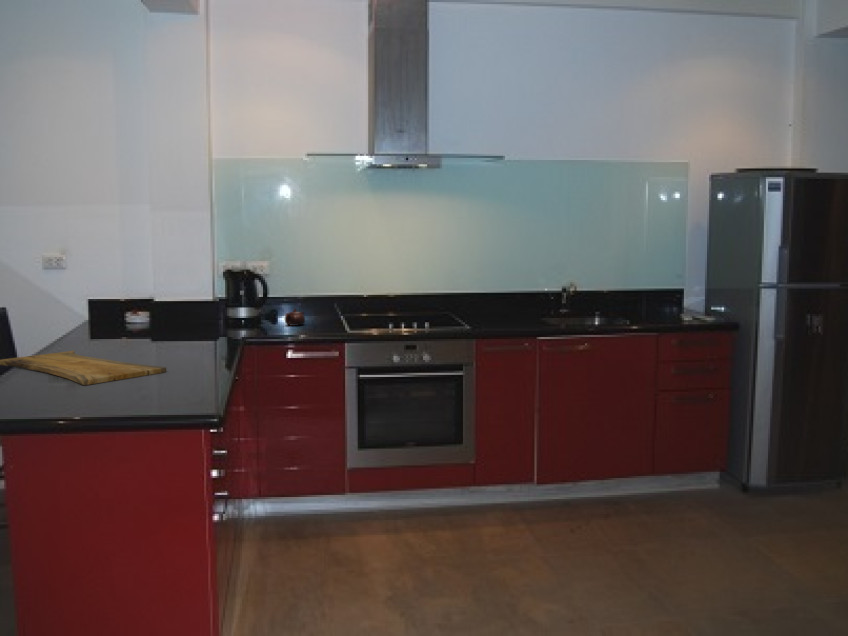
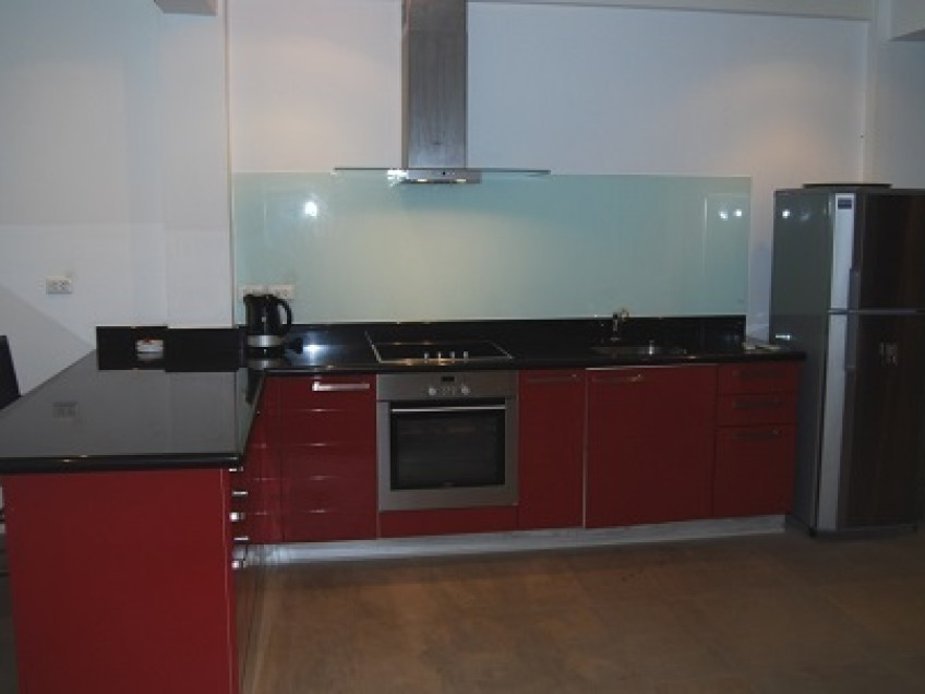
- teapot (294, 316)
- cutting board (78, 366)
